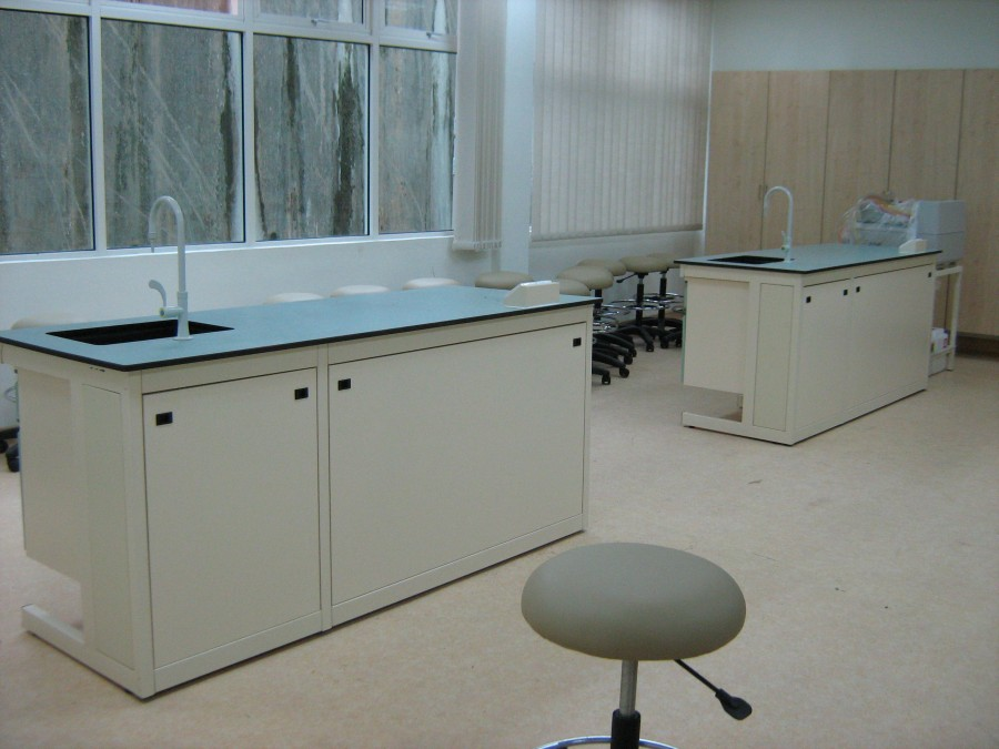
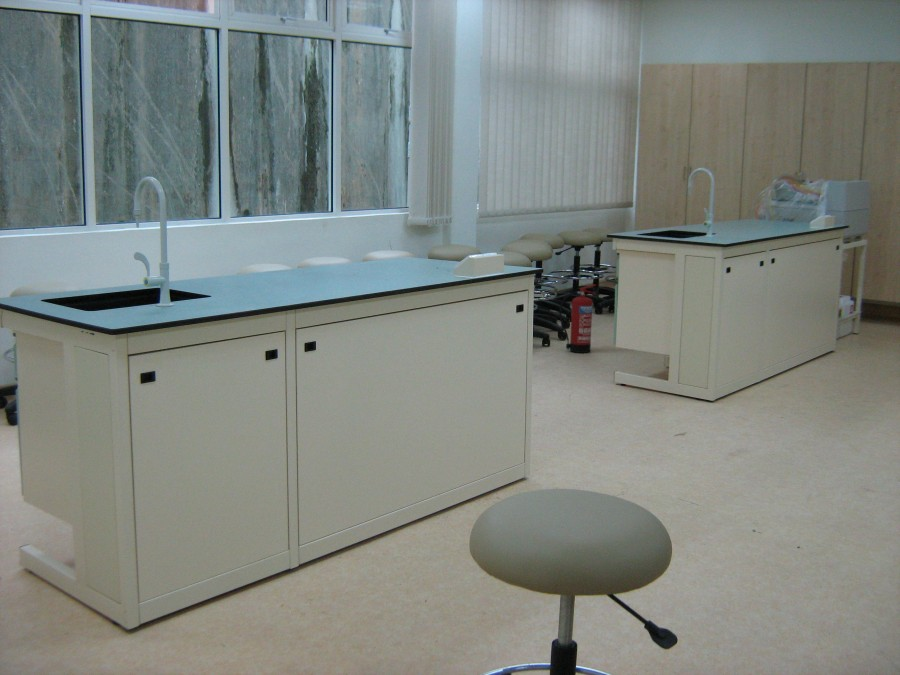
+ fire extinguisher (576, 317)
